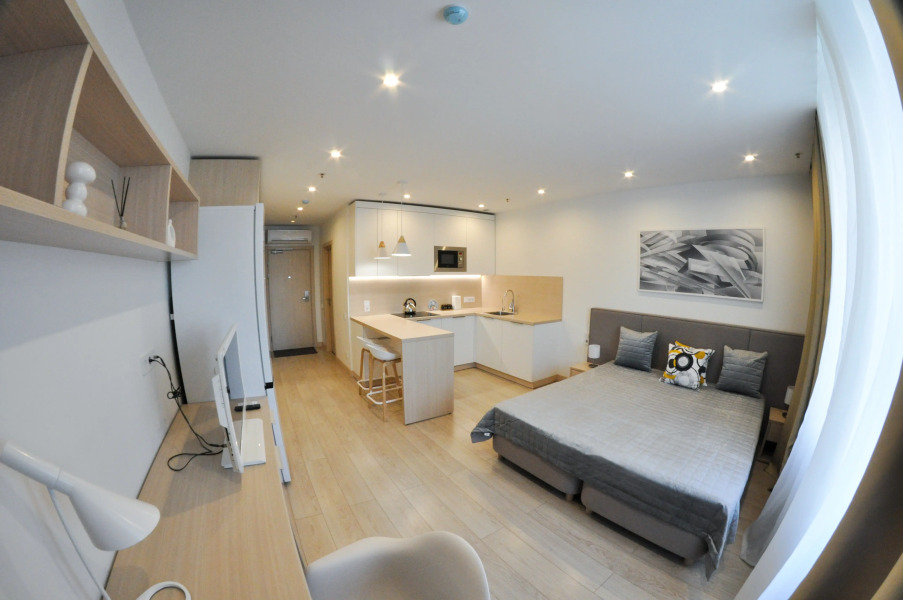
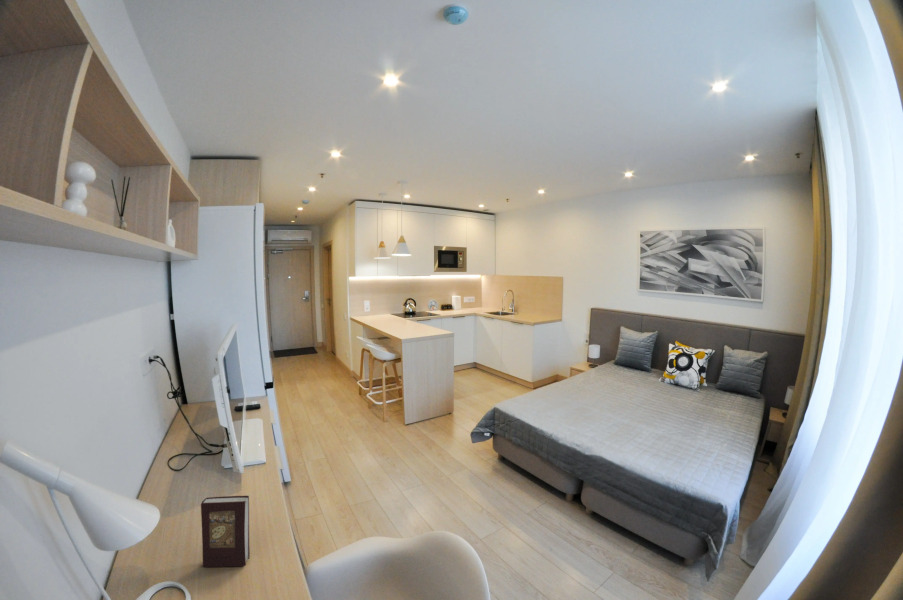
+ book (226, 530)
